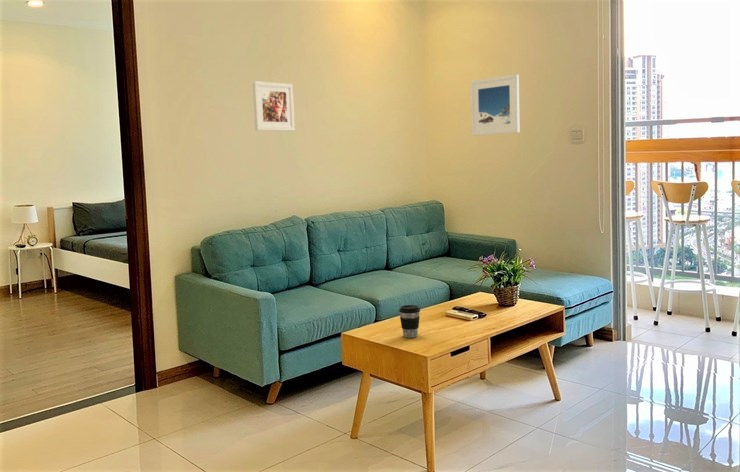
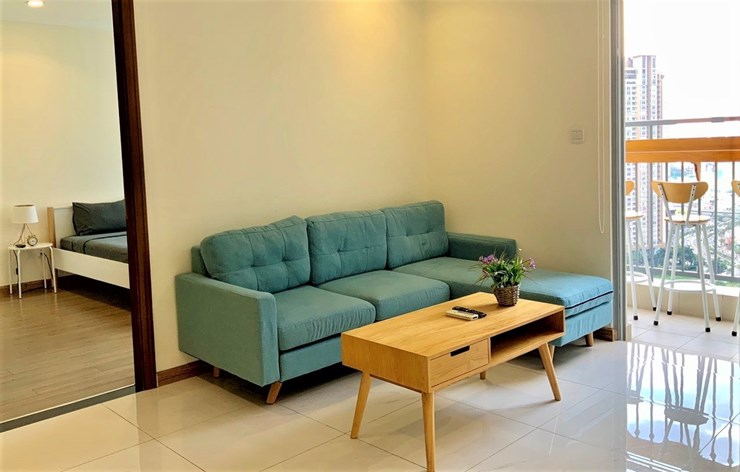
- coffee cup (410, 321)
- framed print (274, 106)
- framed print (494, 106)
